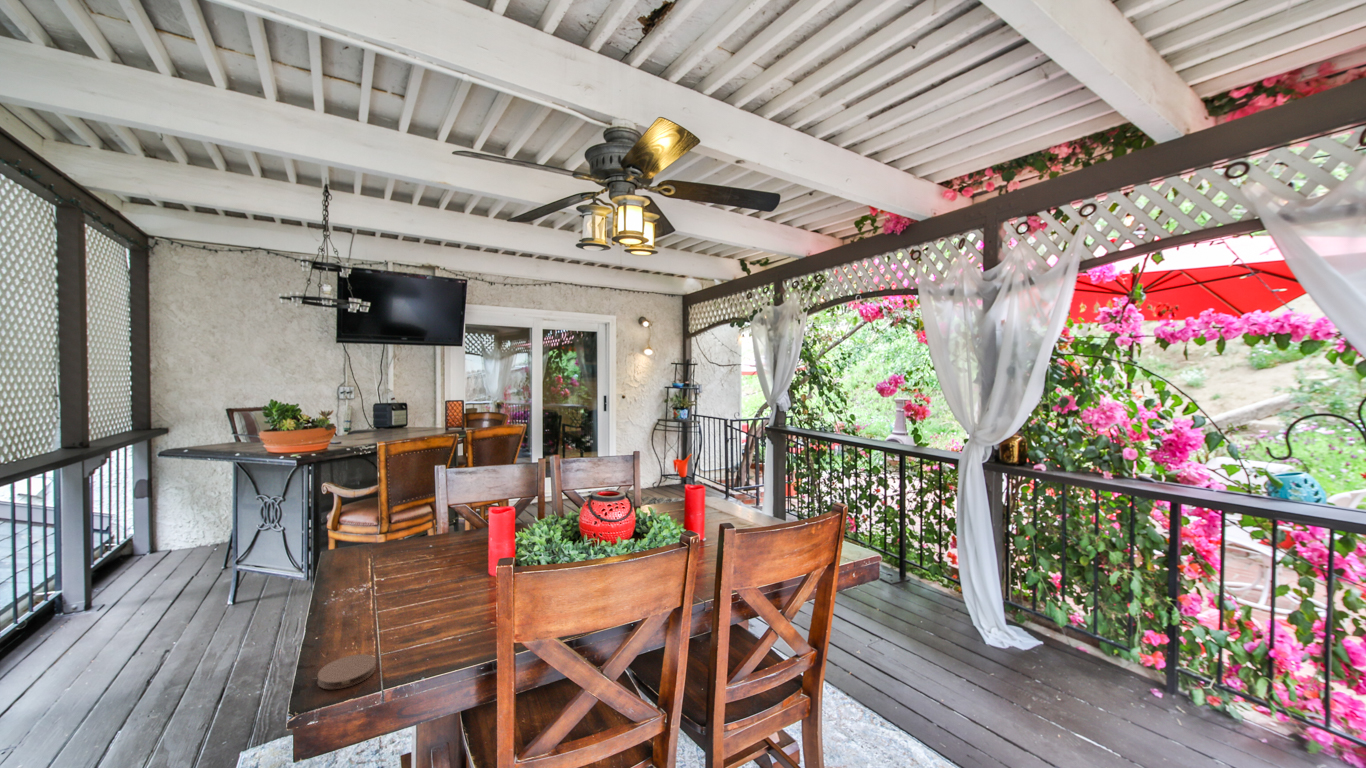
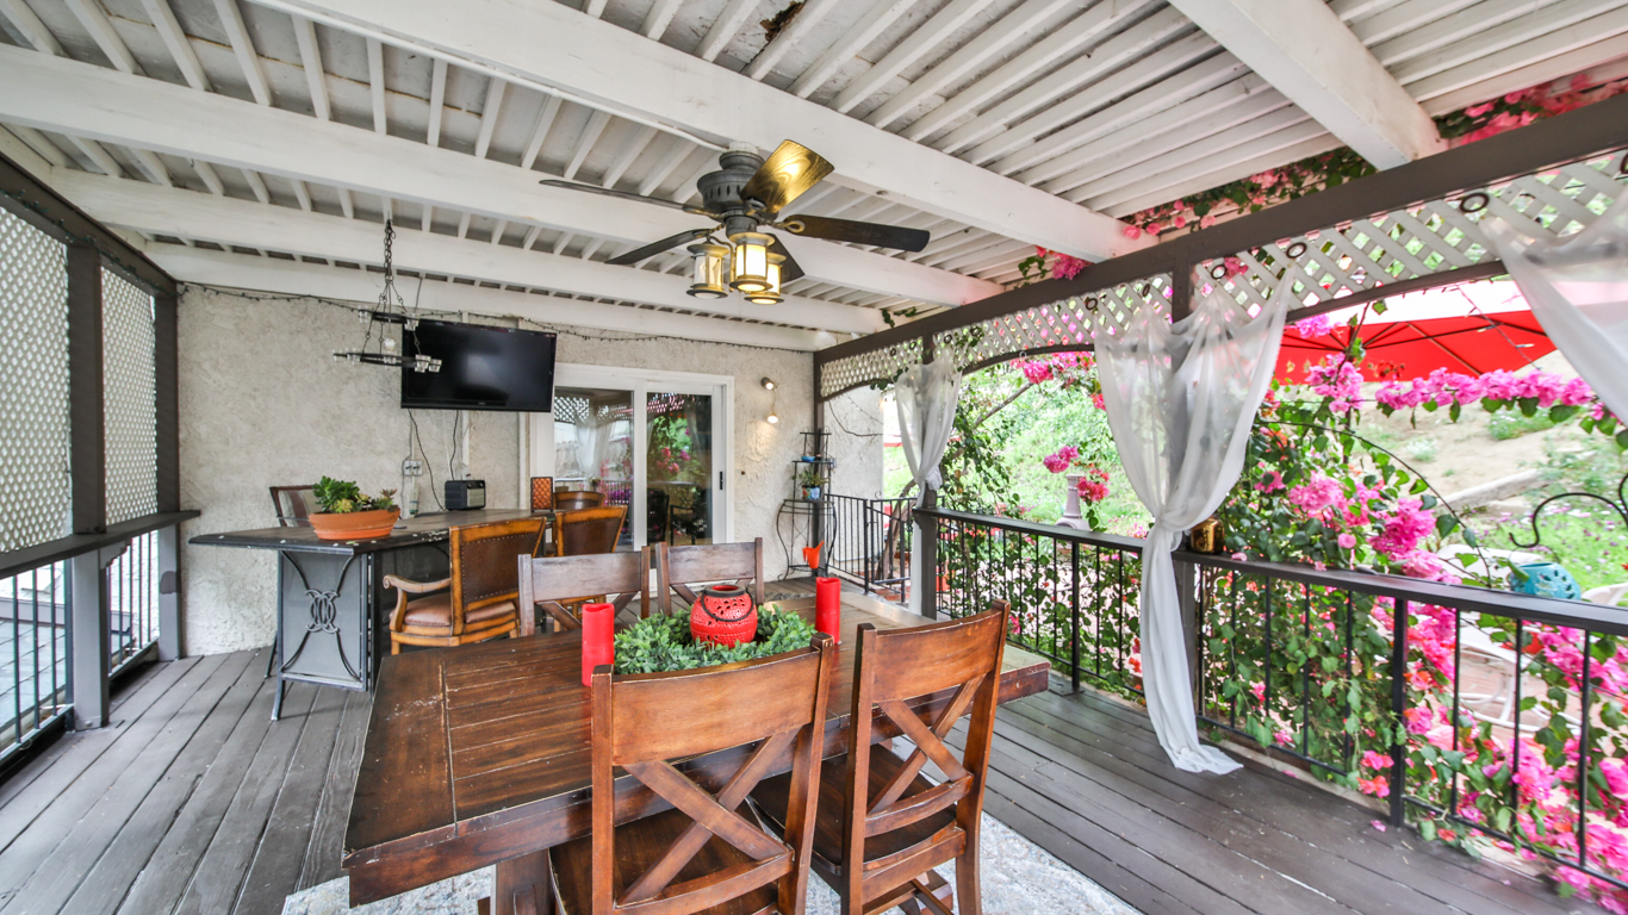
- coaster (347, 670)
